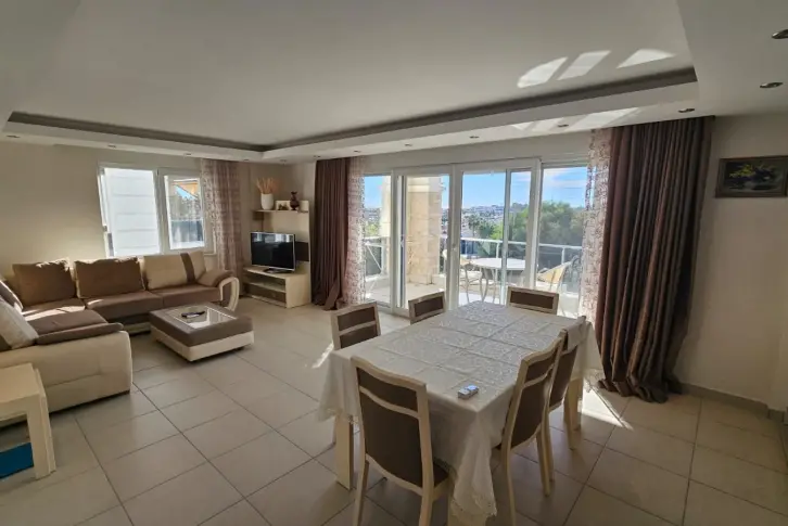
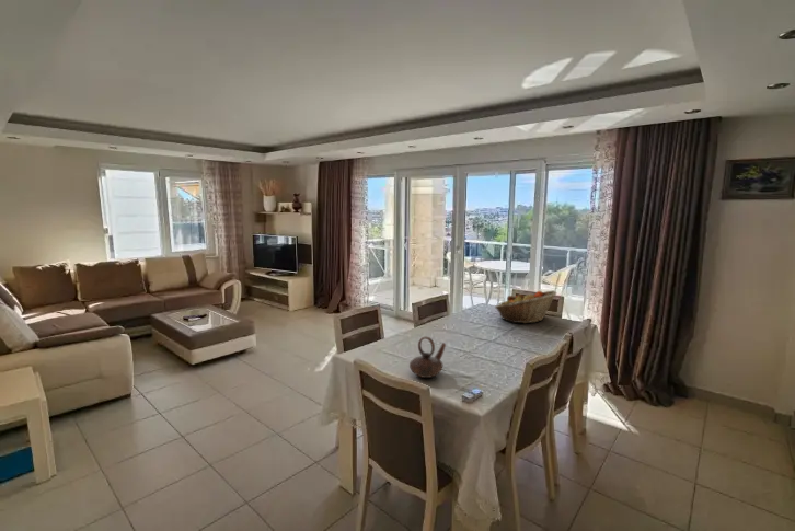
+ teapot (429, 354)
+ fruit basket (526, 303)
